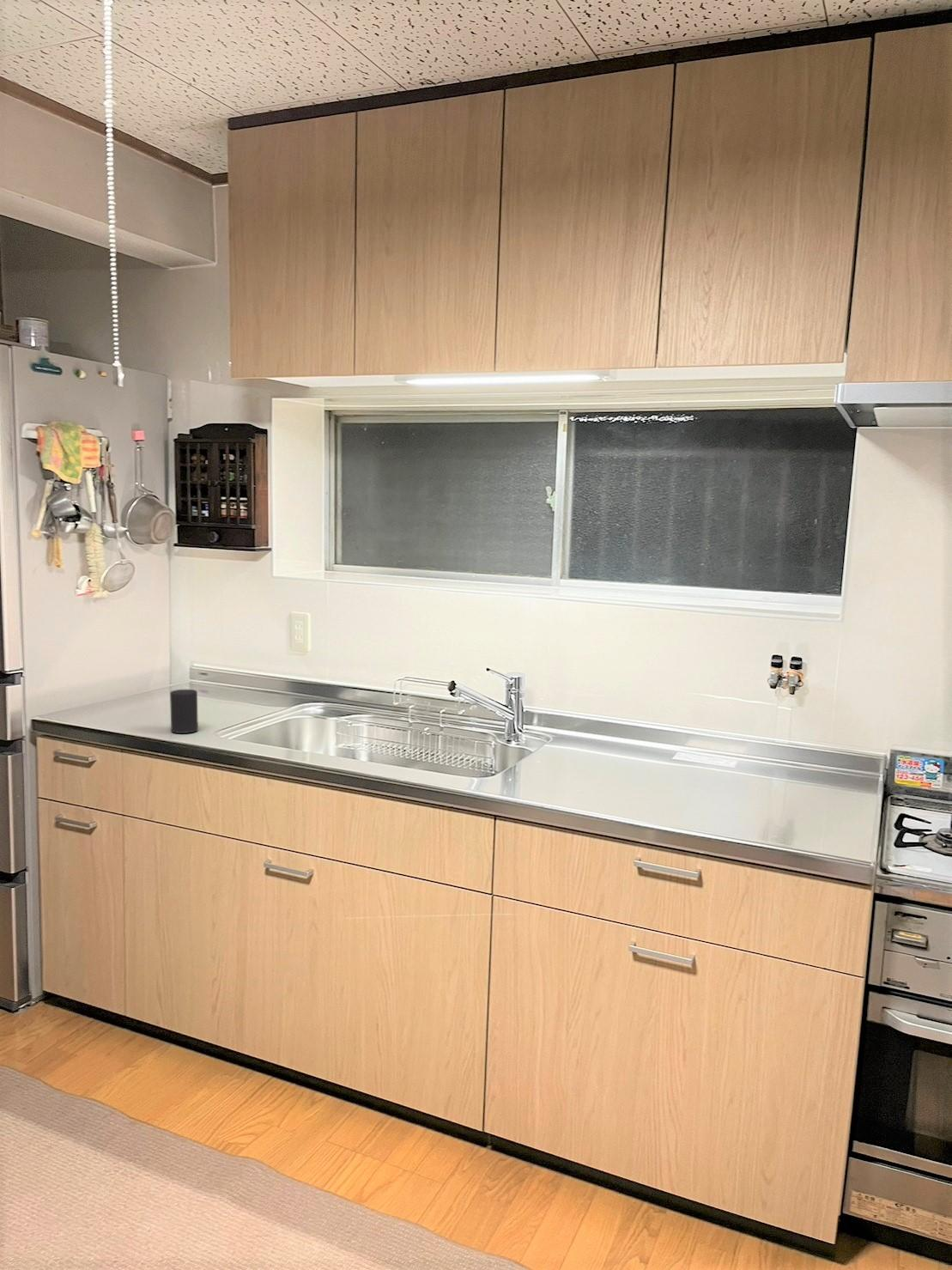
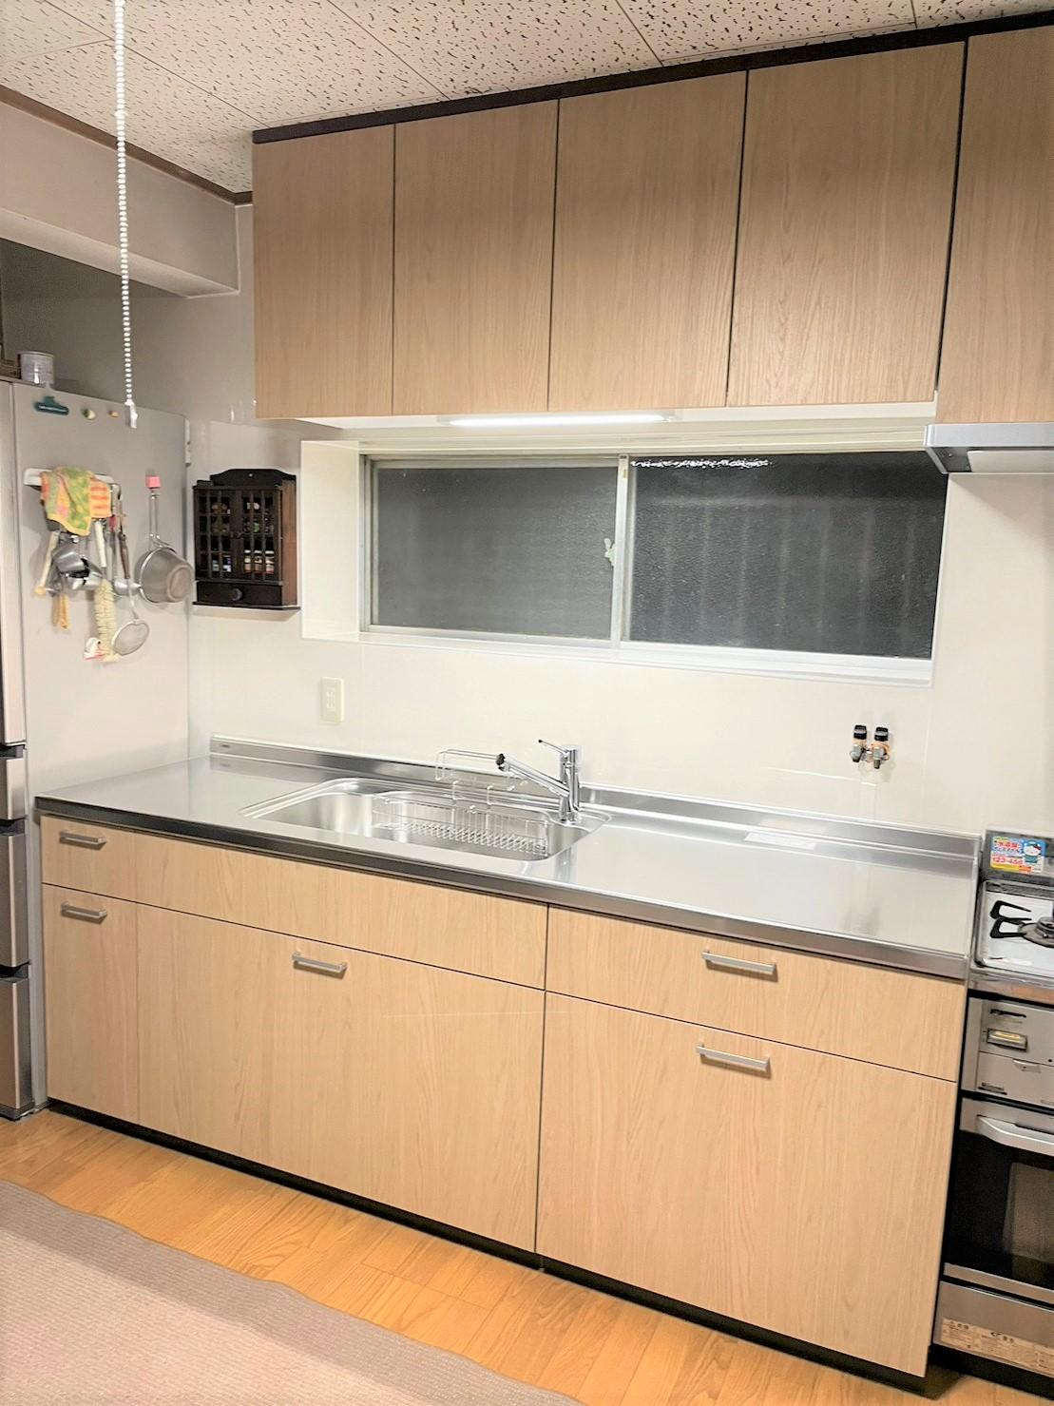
- cup (184, 710)
